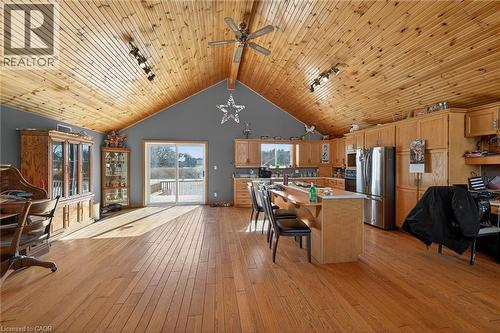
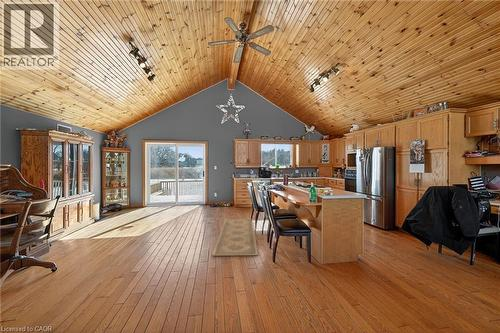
+ rug (237, 232)
